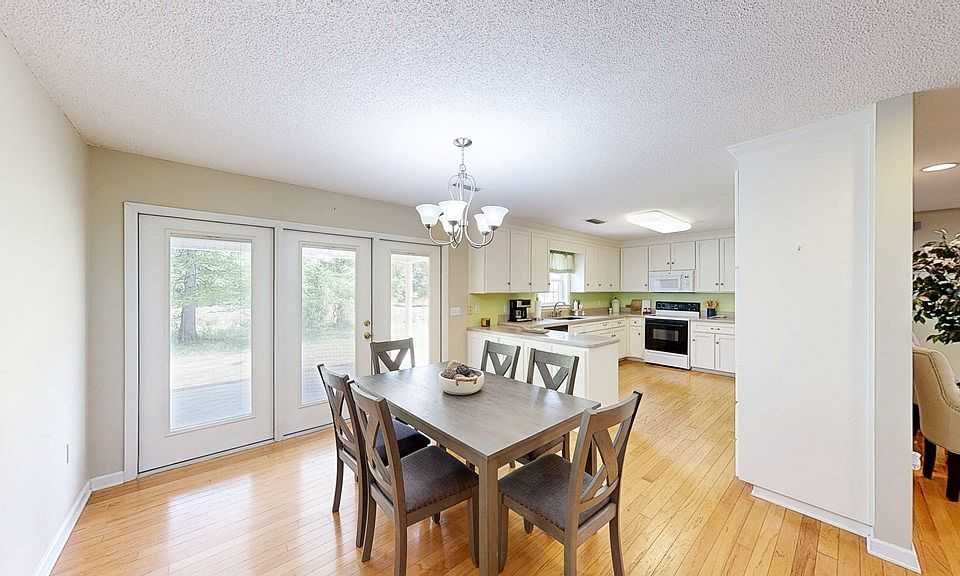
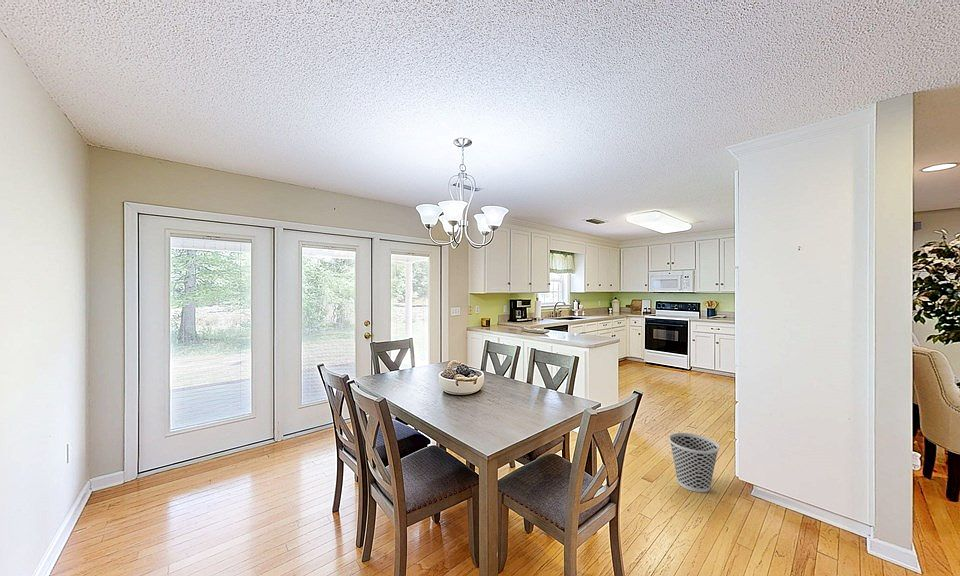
+ wastebasket (693, 462)
